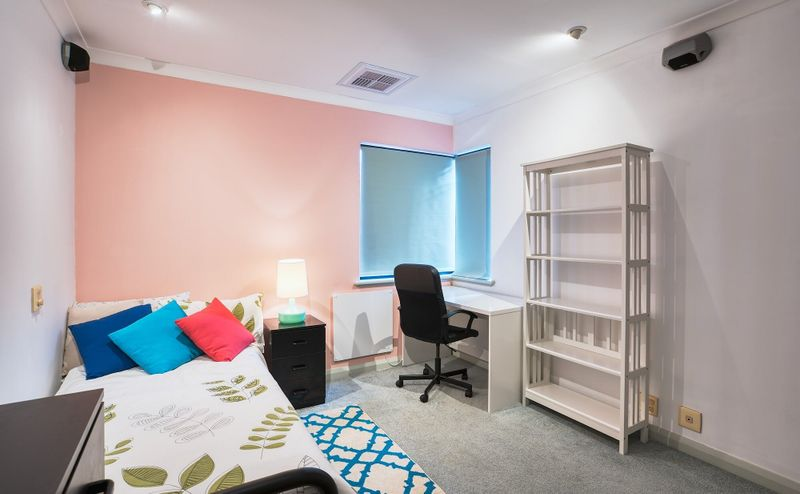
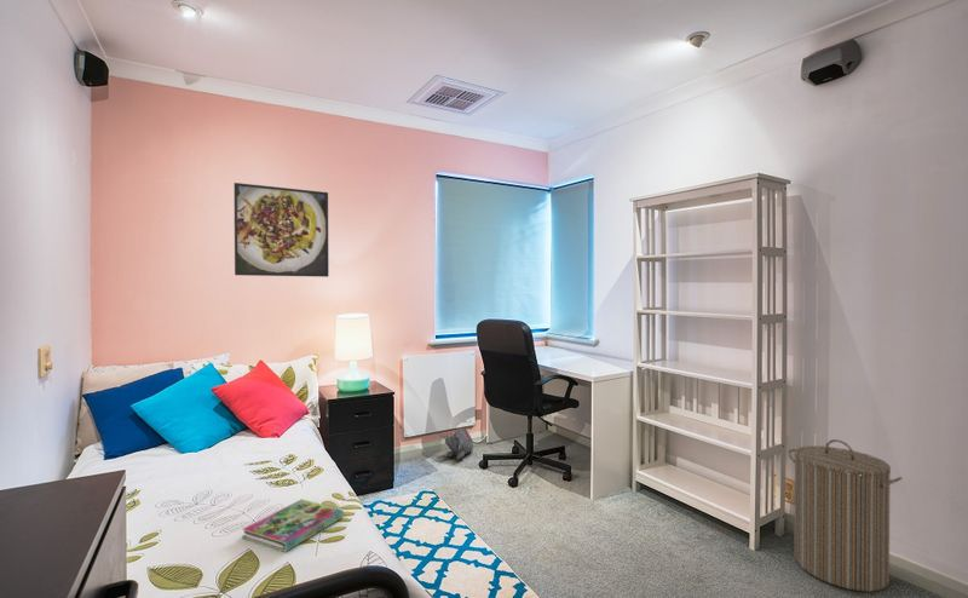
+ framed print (283, 231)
+ plush toy (461, 442)
+ book (294, 523)
+ laundry hamper (840, 504)
